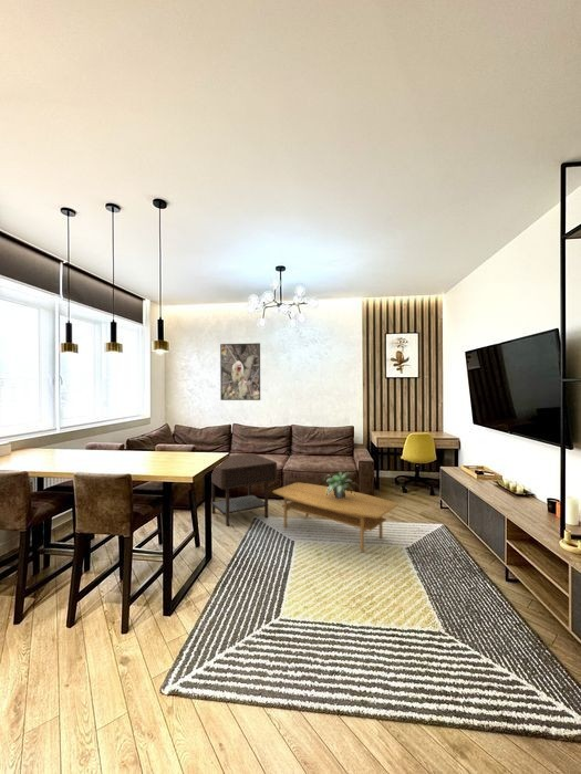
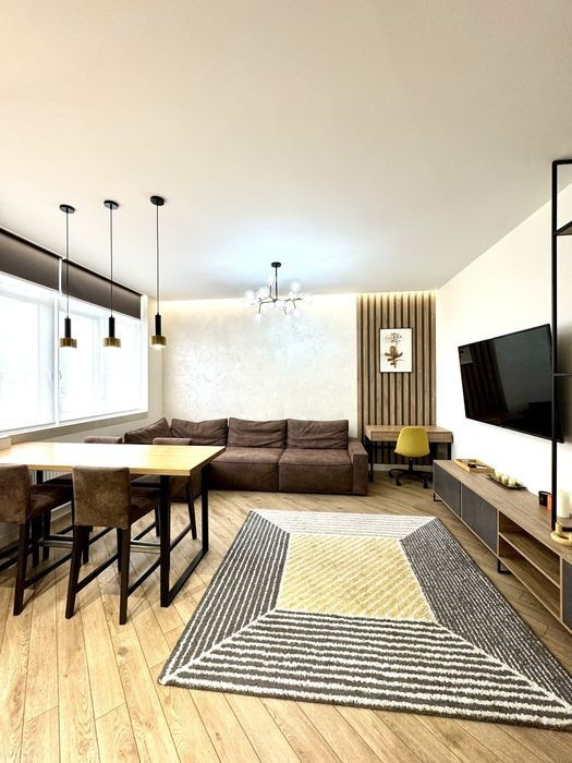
- potted plant (340, 483)
- side table (239, 487)
- coffee table (331, 514)
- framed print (240, 372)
